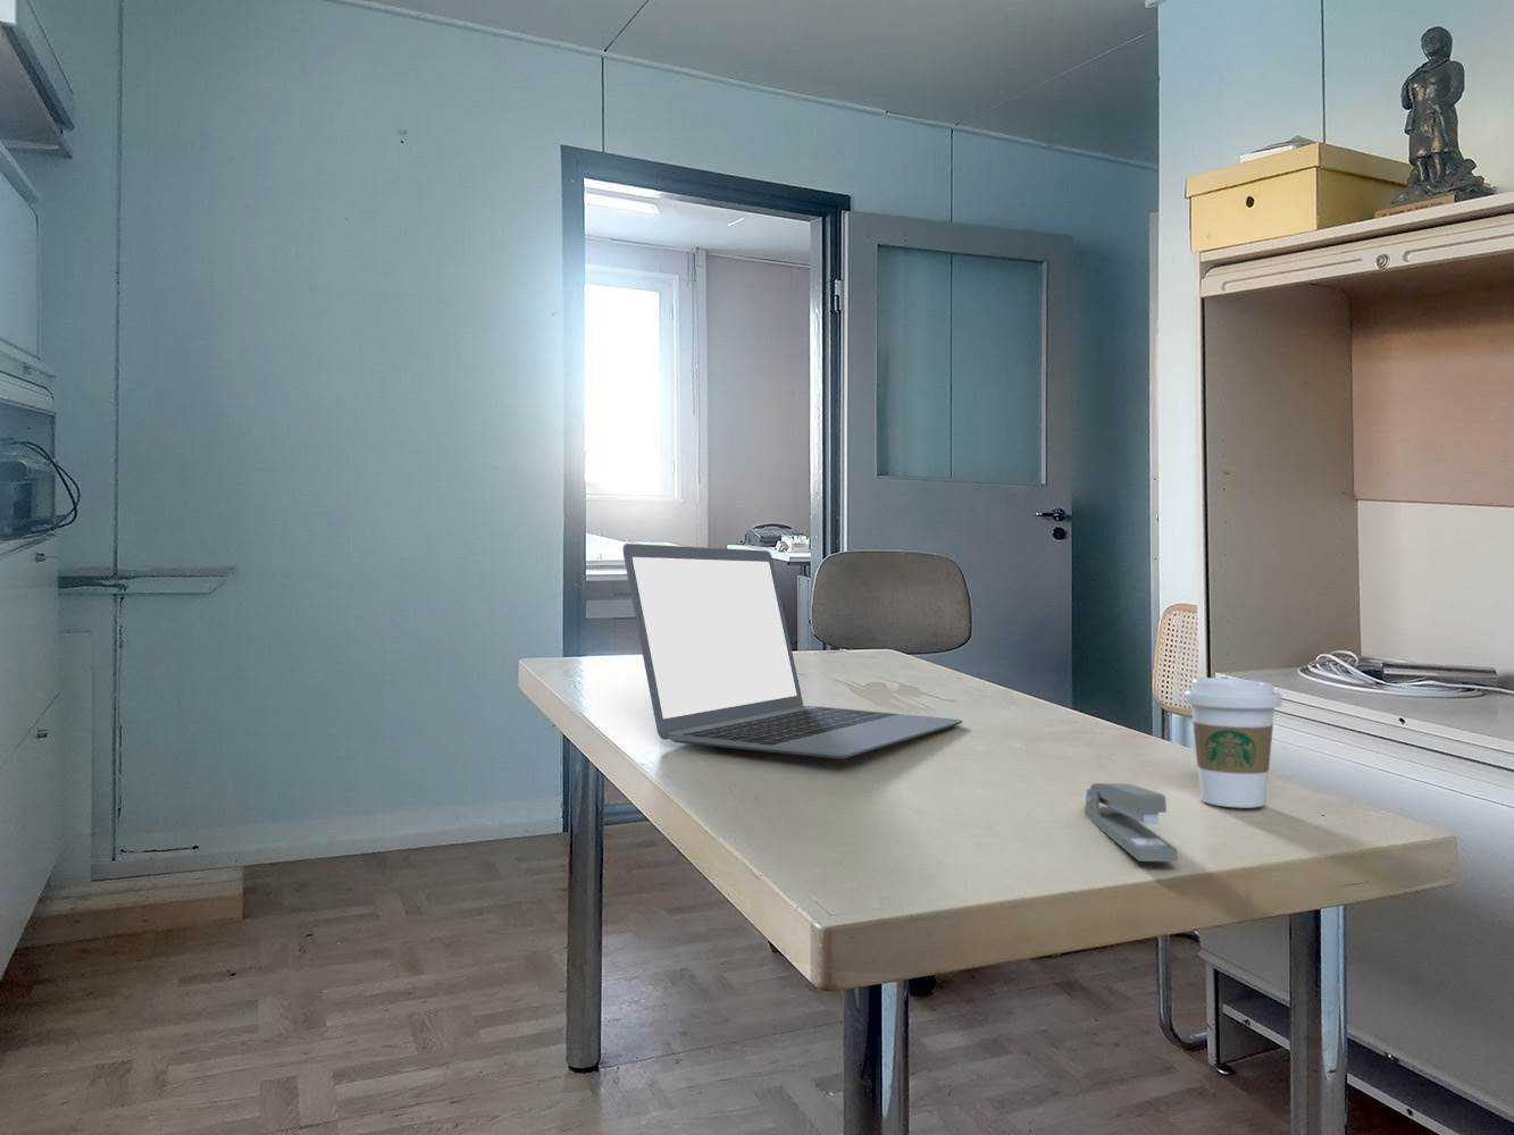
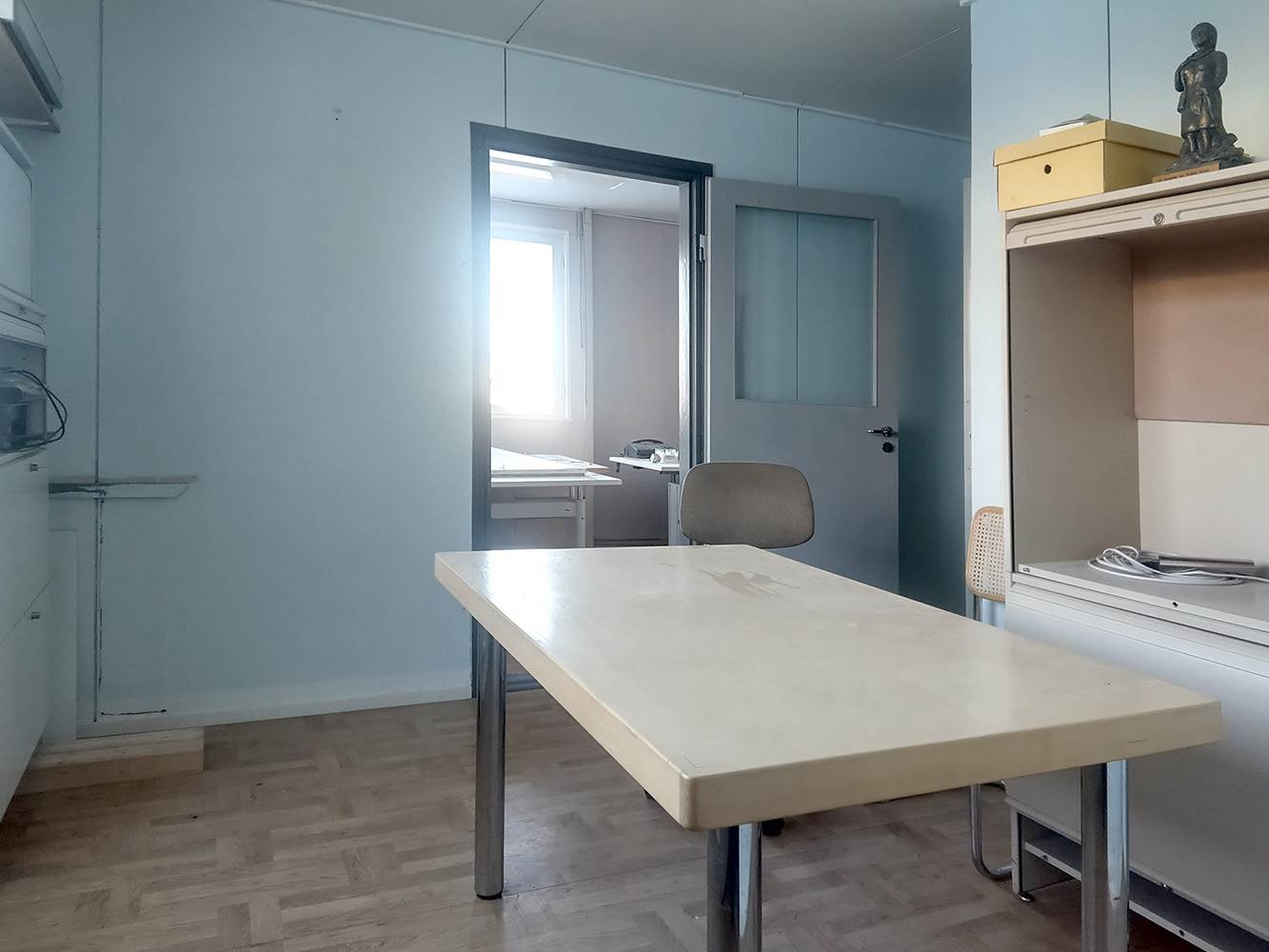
- coffee cup (1232, 742)
- stapler (1126, 808)
- laptop (790, 641)
